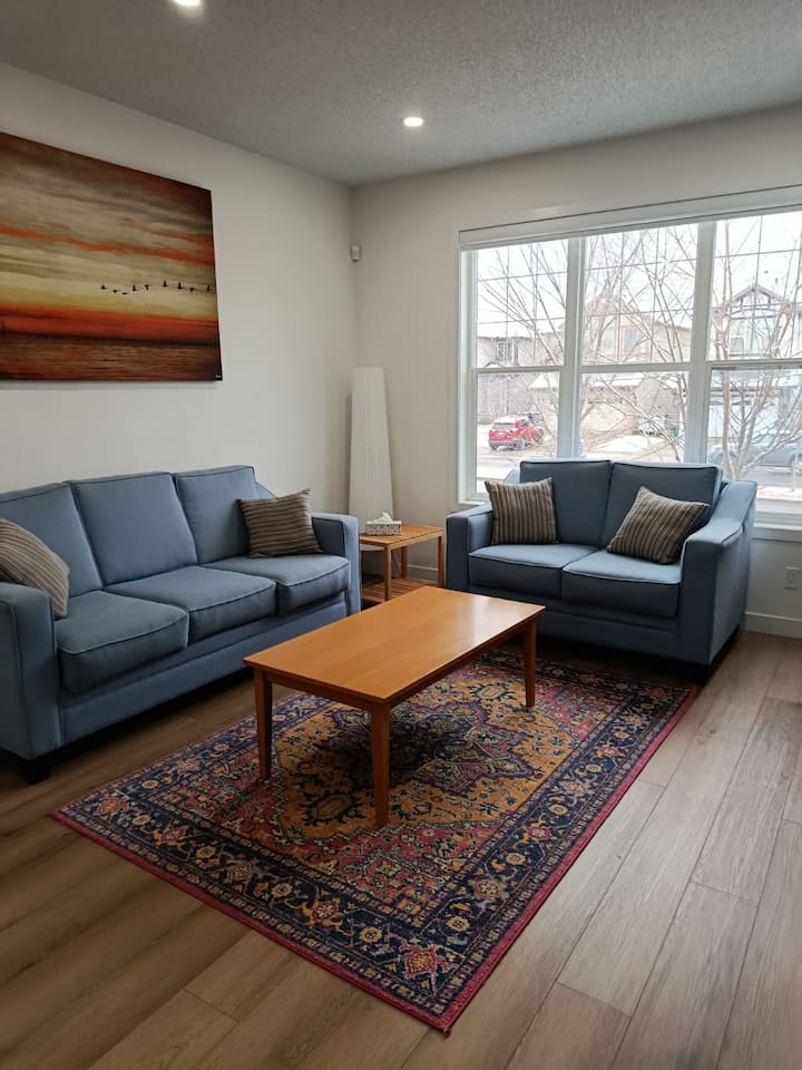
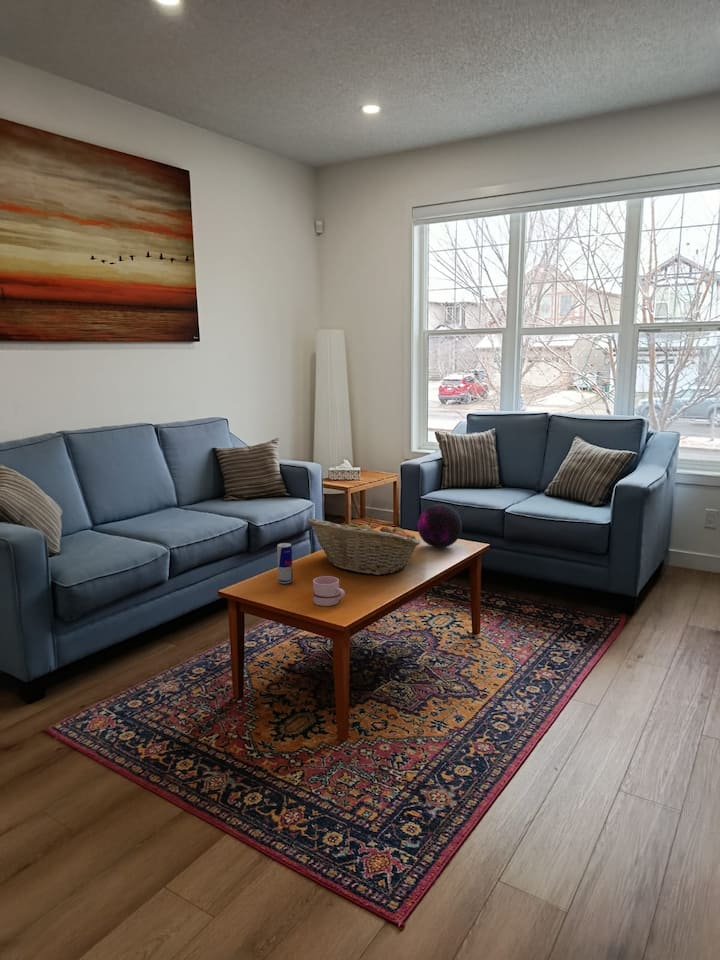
+ fruit basket (363, 540)
+ mug (329, 591)
+ beverage can (284, 563)
+ decorative orb (439, 525)
